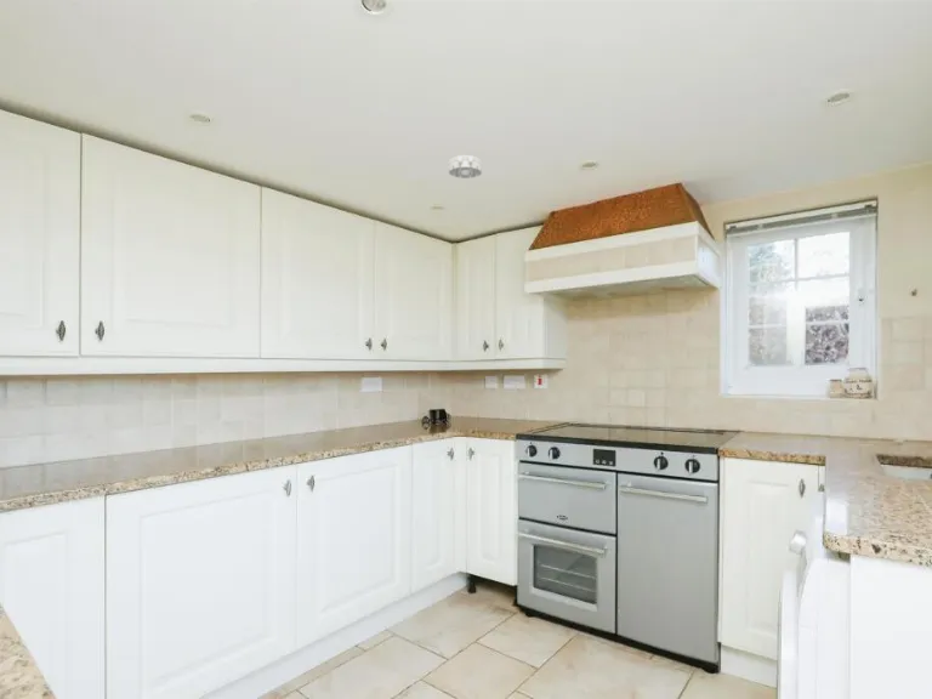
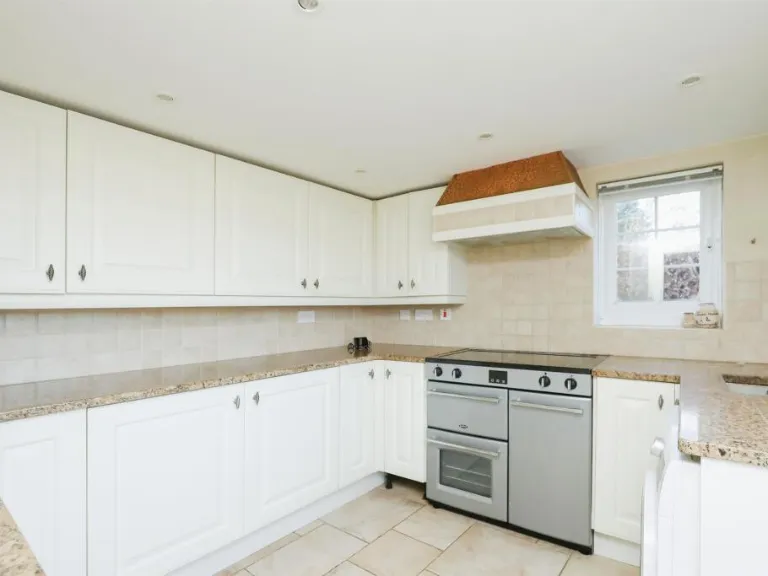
- smoke detector (465, 166)
